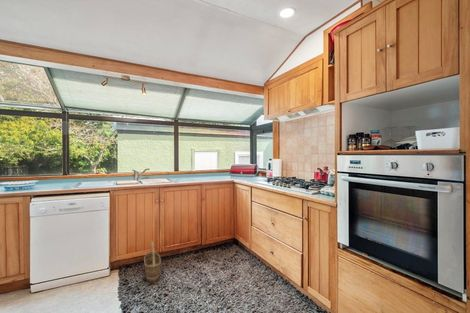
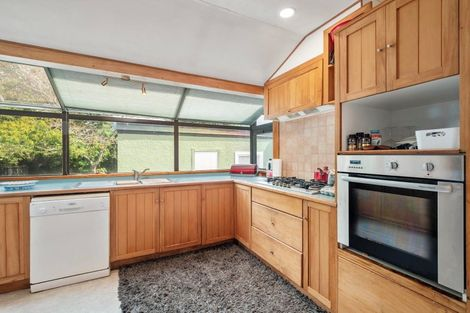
- basket (152, 258)
